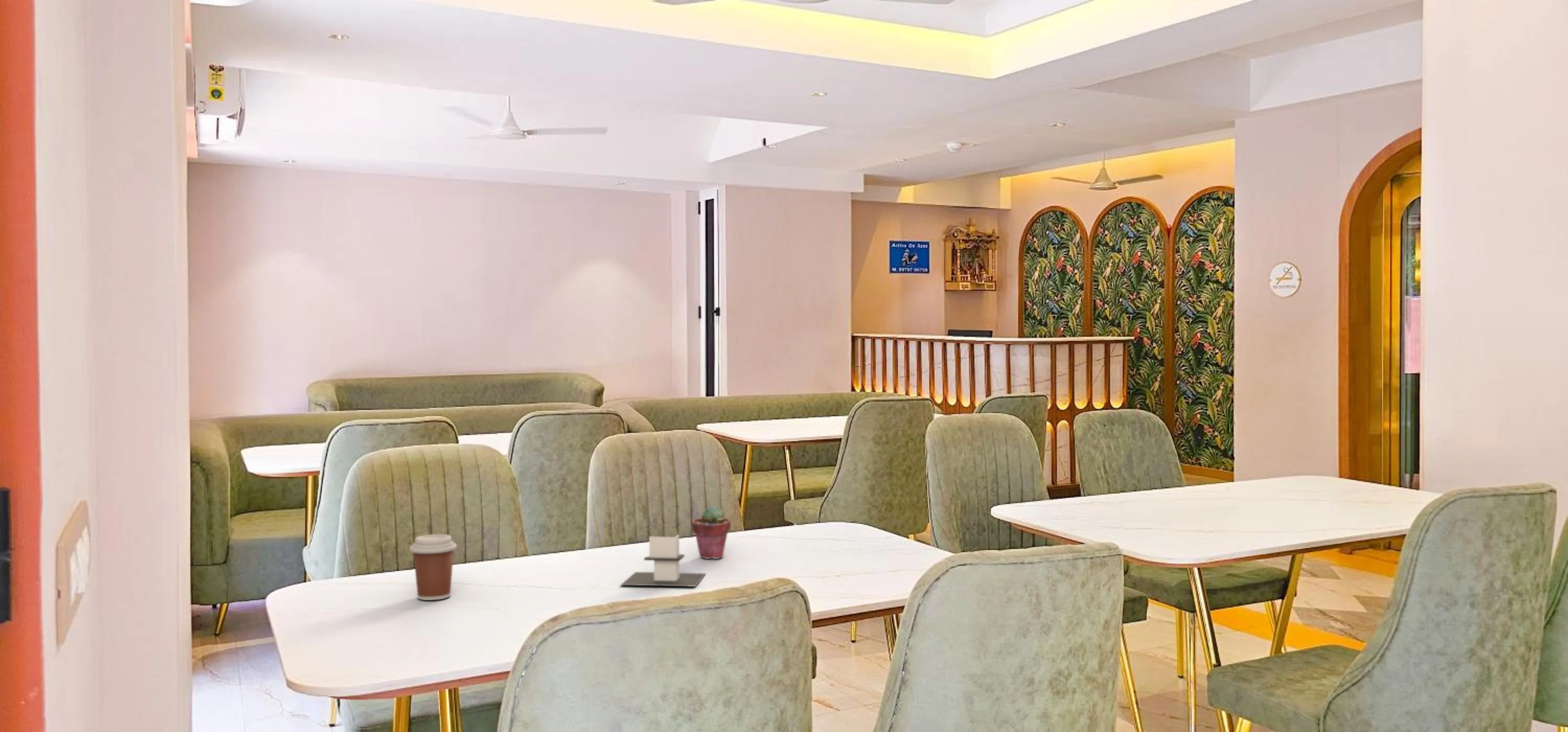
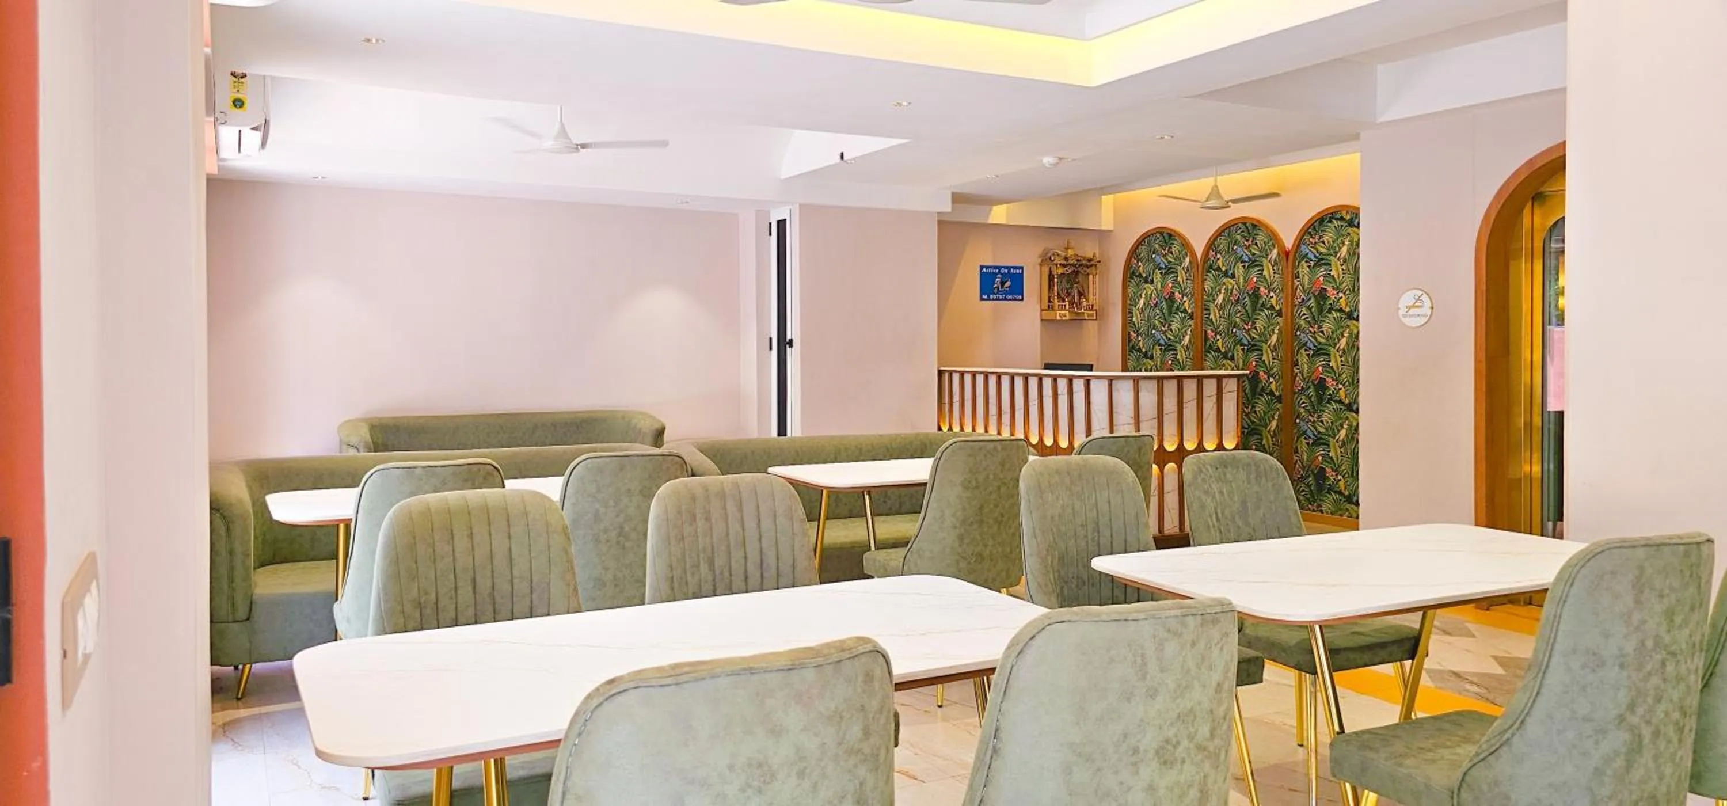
- napkin holder (664, 557)
- potted succulent (711, 531)
- coffee cup (433, 567)
